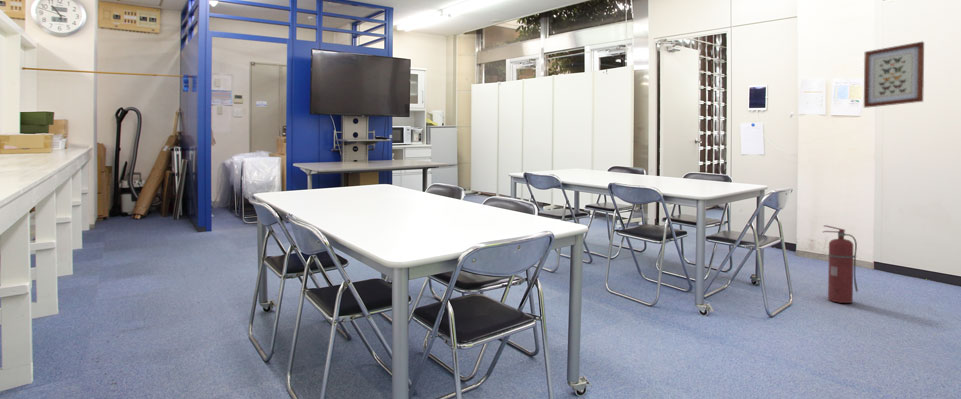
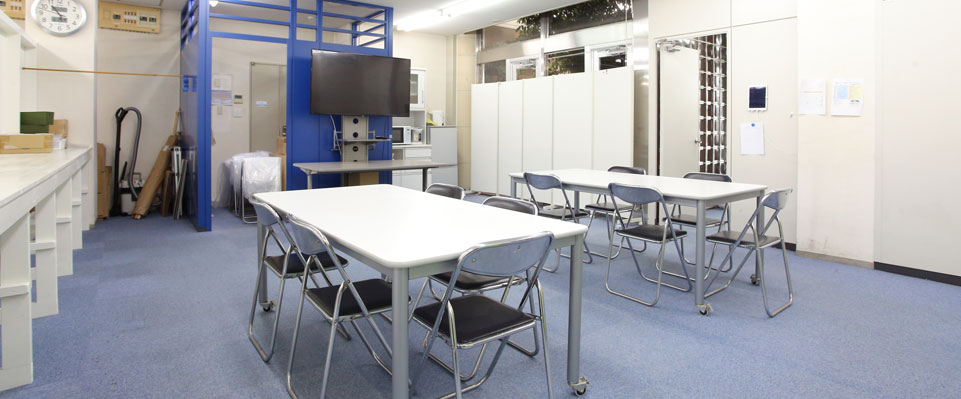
- fire extinguisher (840, 263)
- wall art (892, 75)
